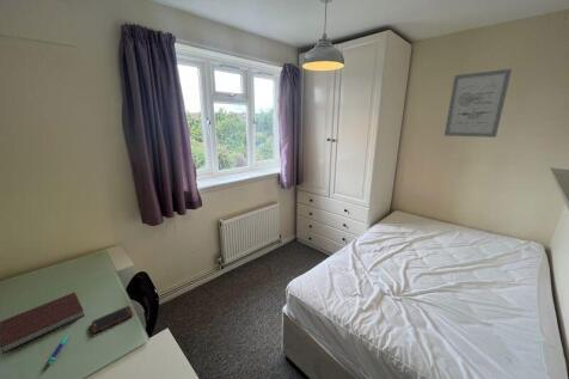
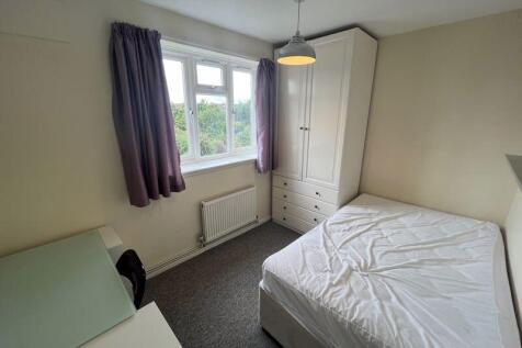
- wall art (475, 105)
- notebook (43, 318)
- pen (59, 347)
- cell phone (112, 318)
